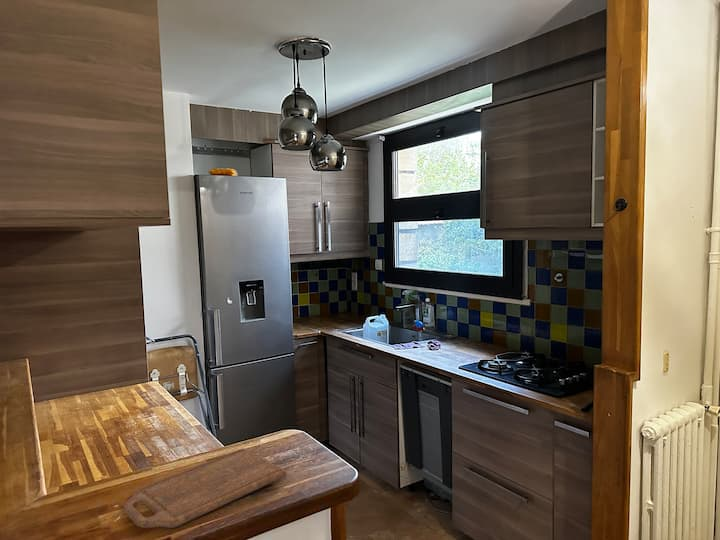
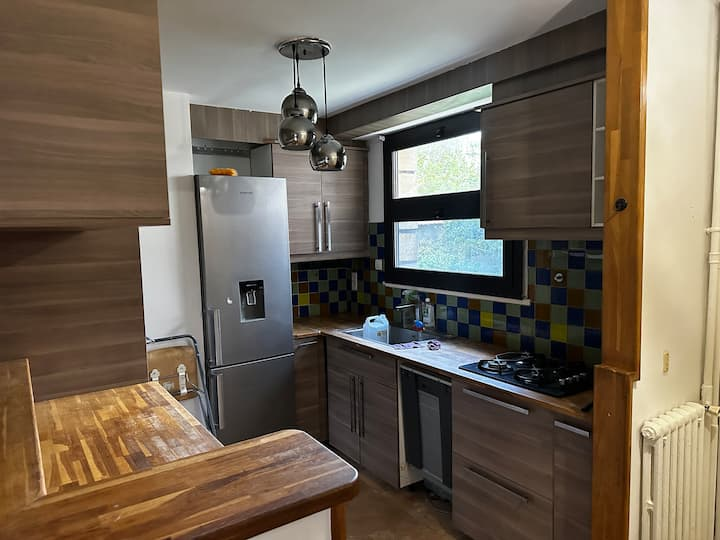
- cutting board (204, 486)
